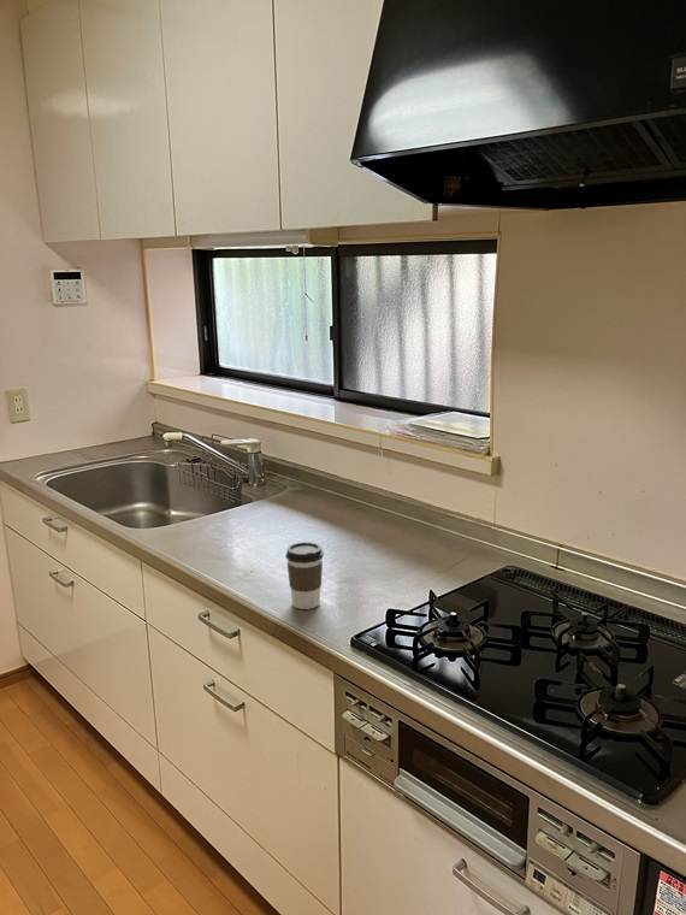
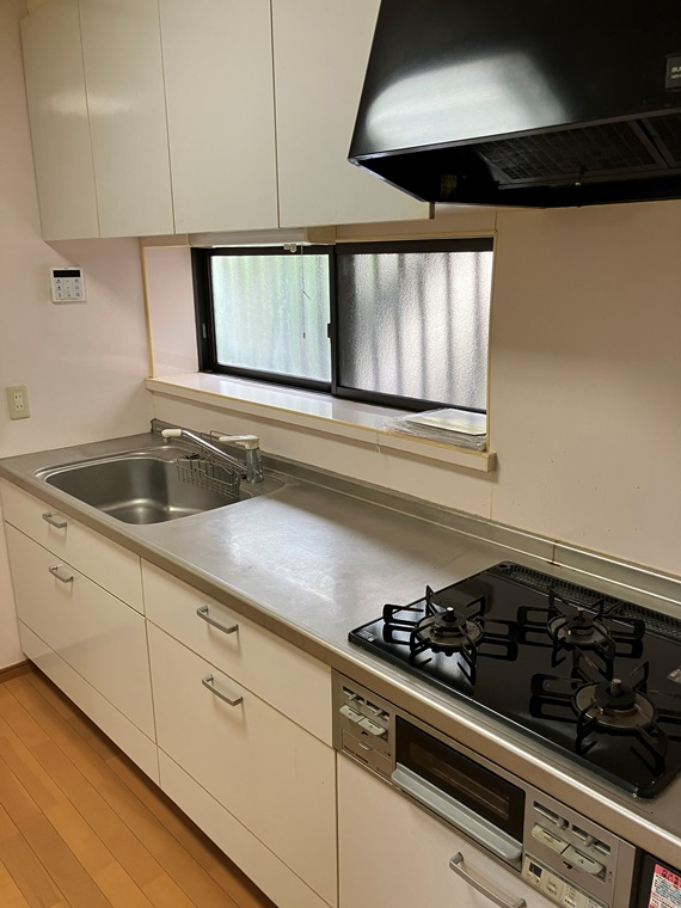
- coffee cup (304, 575)
